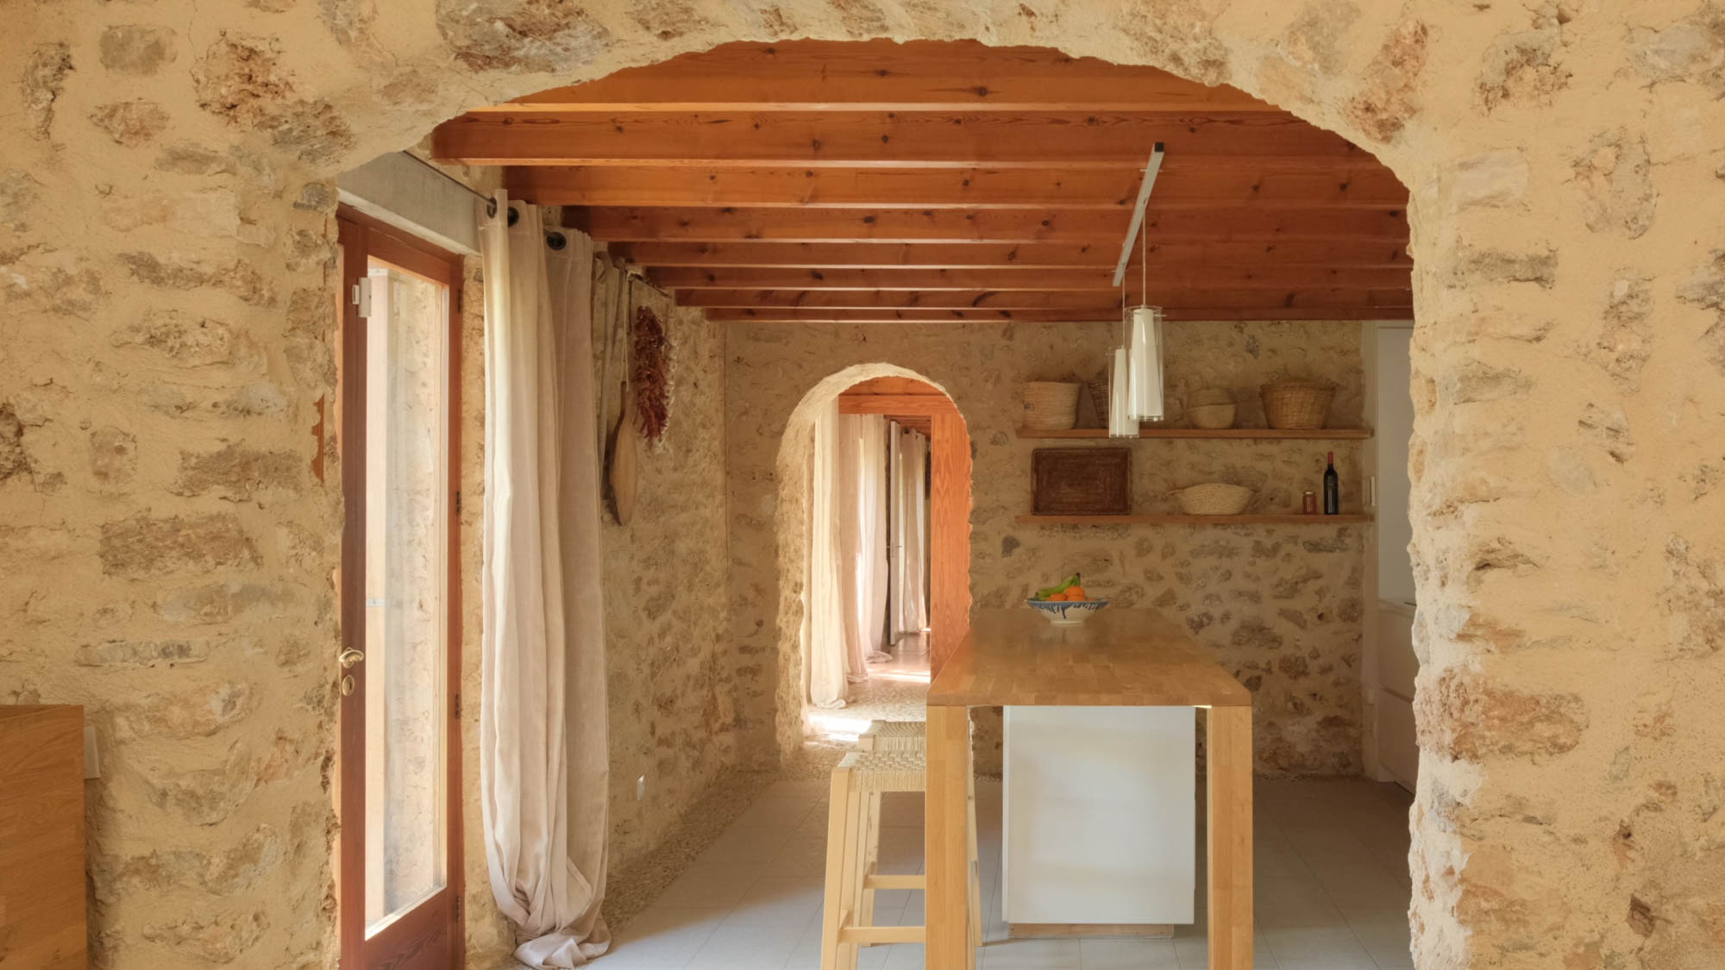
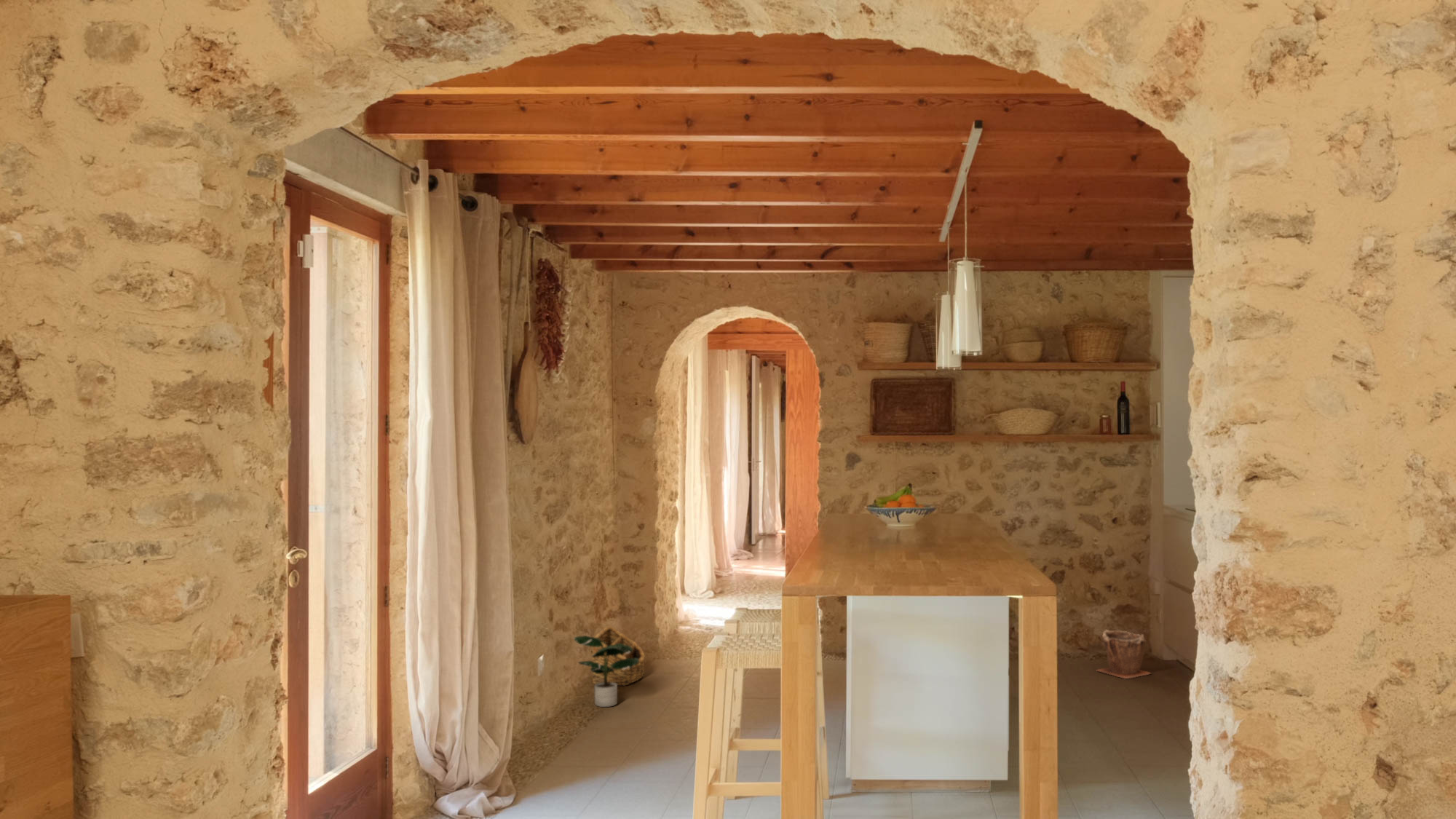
+ potted plant (606, 669)
+ basket (621, 654)
+ plant pot (1123, 652)
